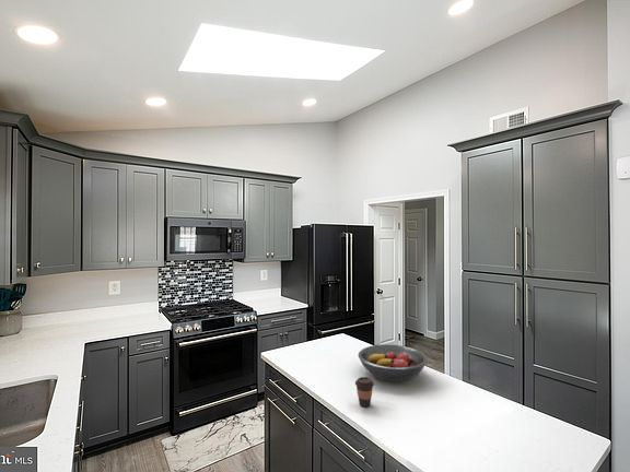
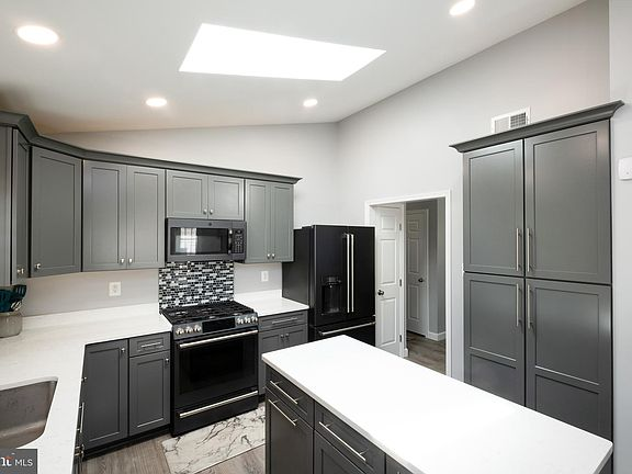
- fruit bowl (392, 362)
- coffee cup (364, 391)
